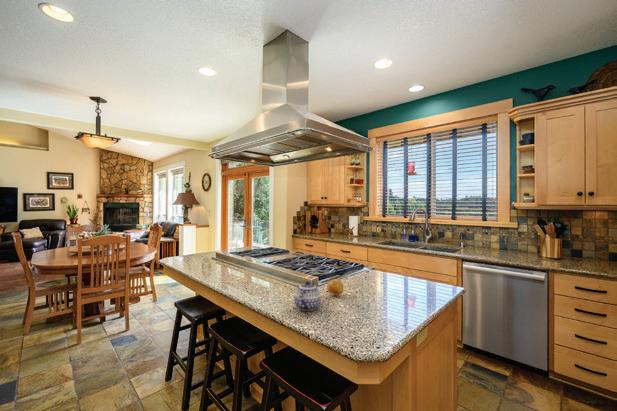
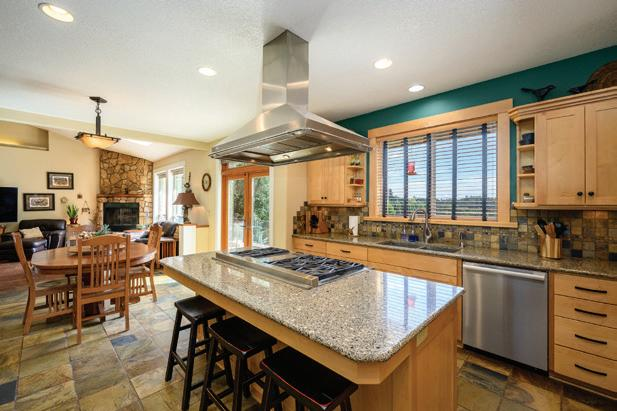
- teapot (307, 294)
- fruit (335, 287)
